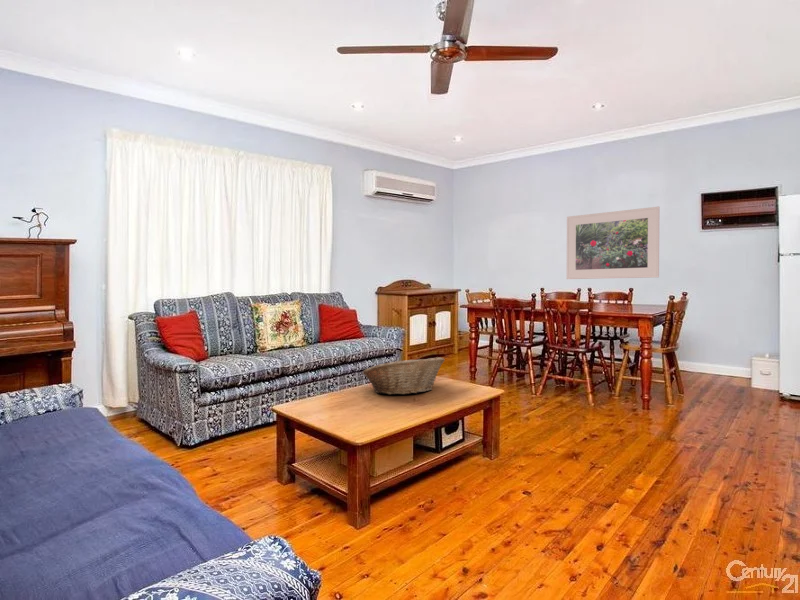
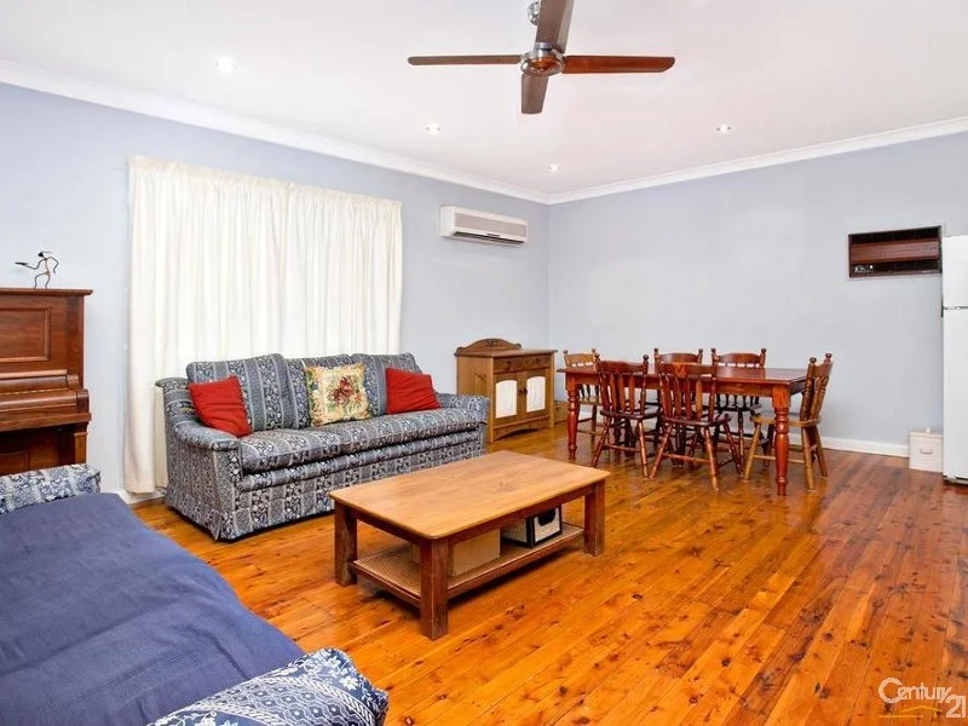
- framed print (610, 245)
- fruit basket (404, 373)
